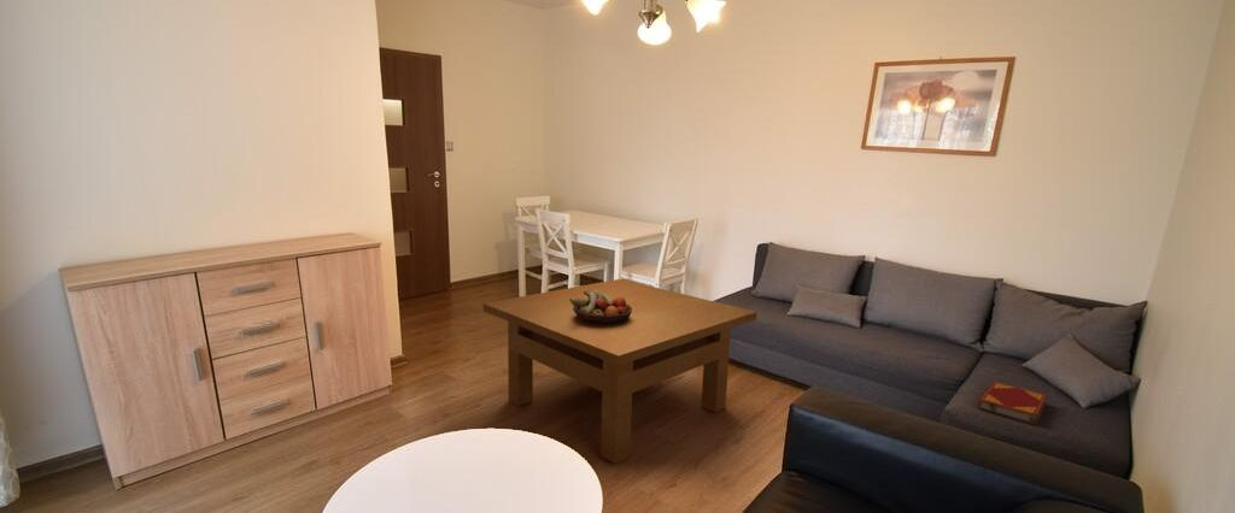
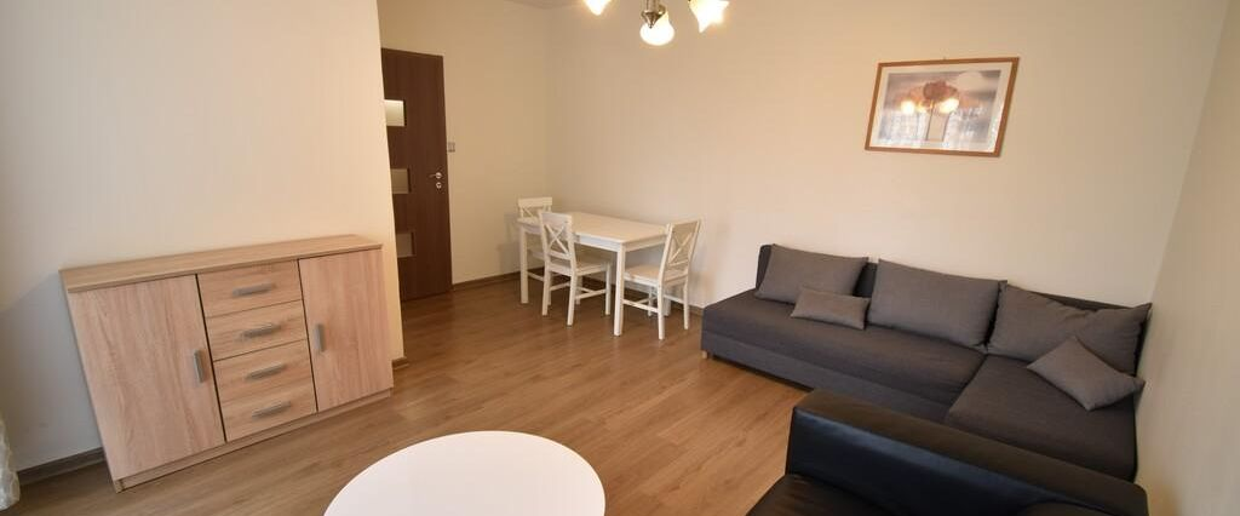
- table (618, 356)
- fruit bowl (602, 303)
- hardback book (1012, 401)
